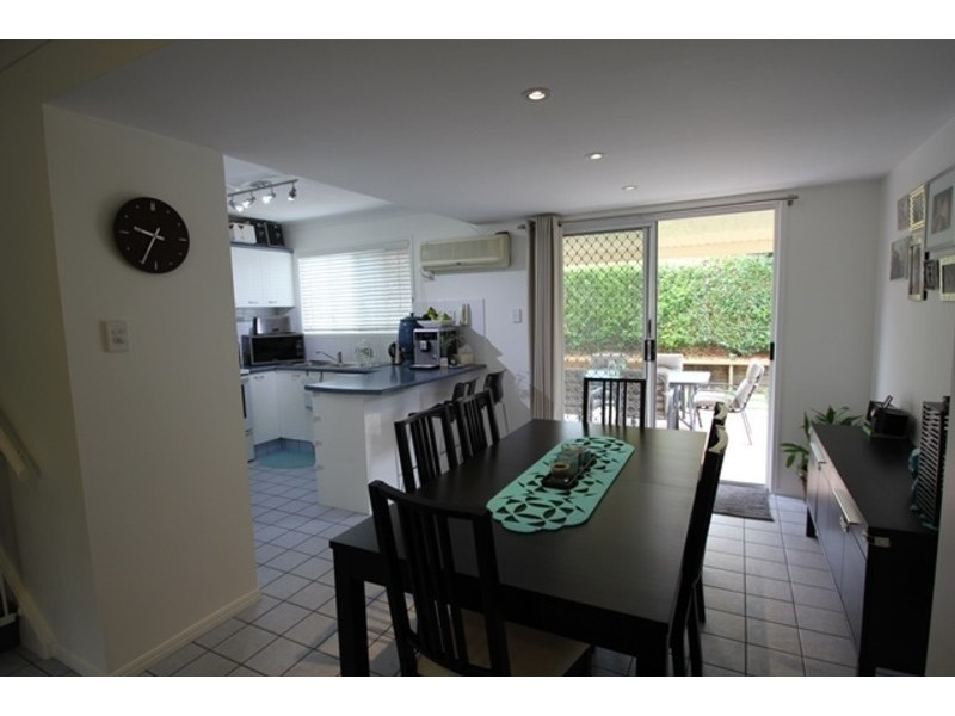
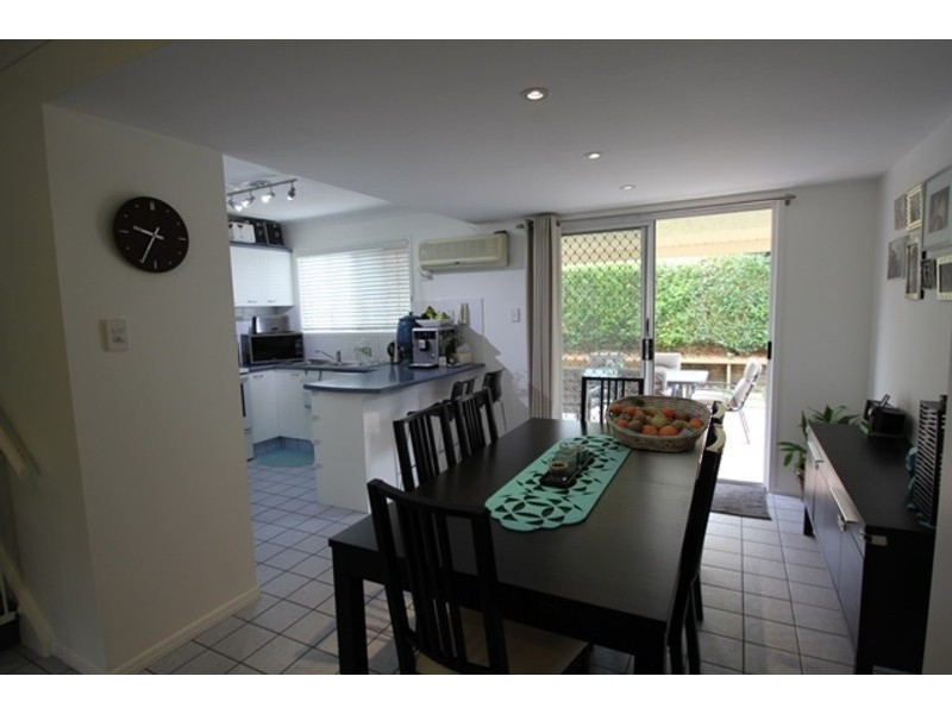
+ fruit basket (656, 421)
